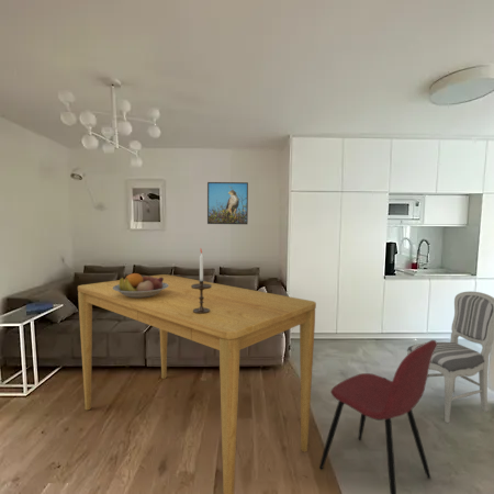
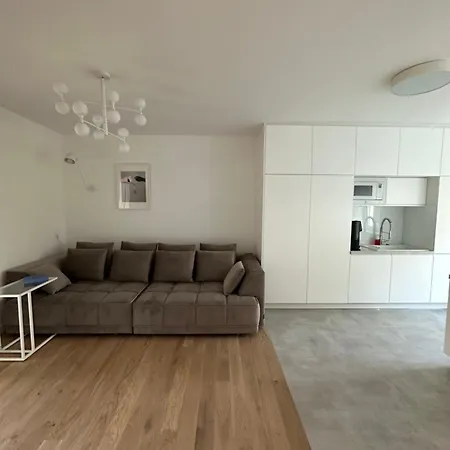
- dining chair (377, 402)
- dining chair (452, 349)
- fruit bowl (141, 283)
- candlestick (201, 279)
- dining table (166, 361)
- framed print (227, 203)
